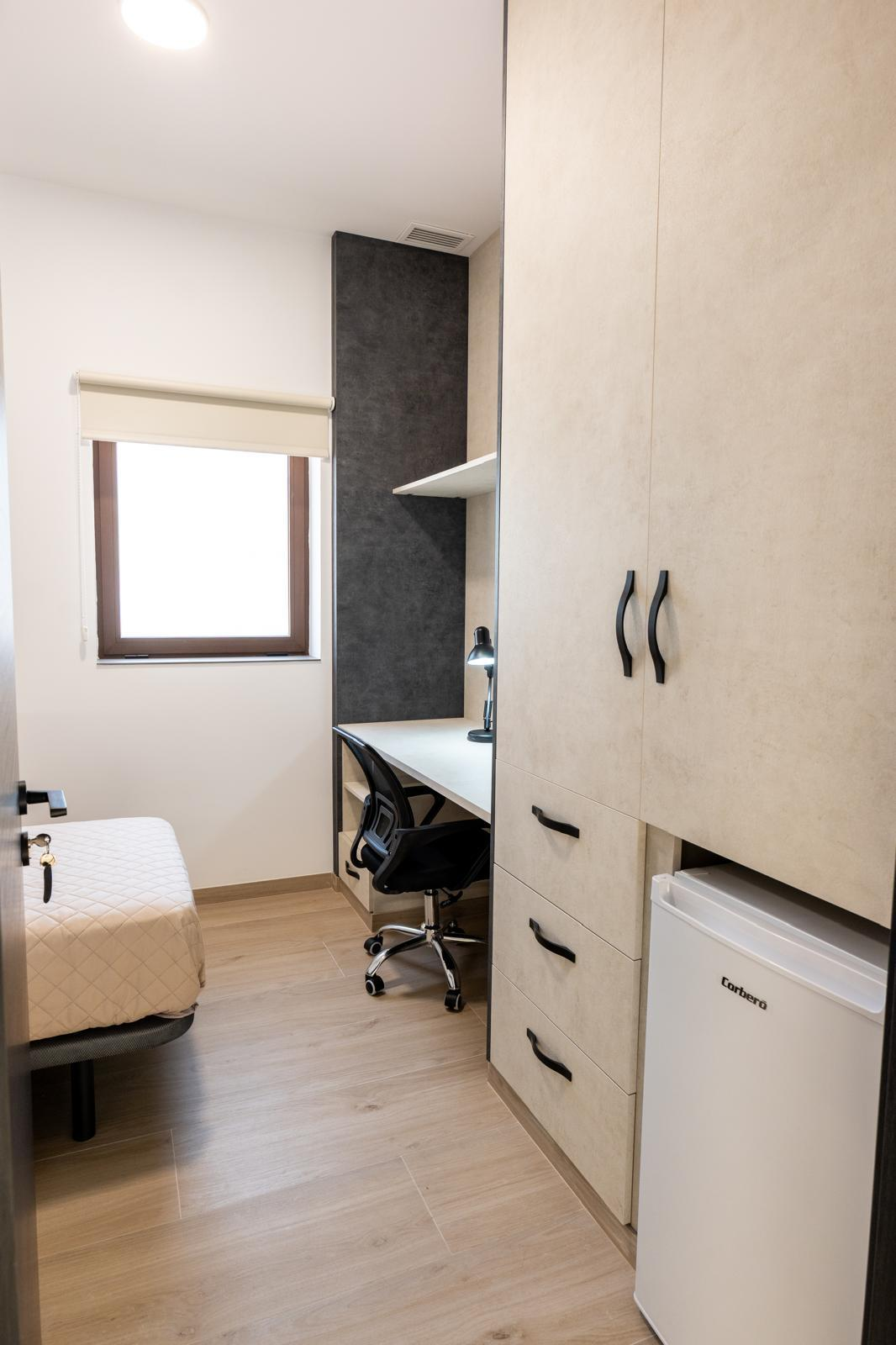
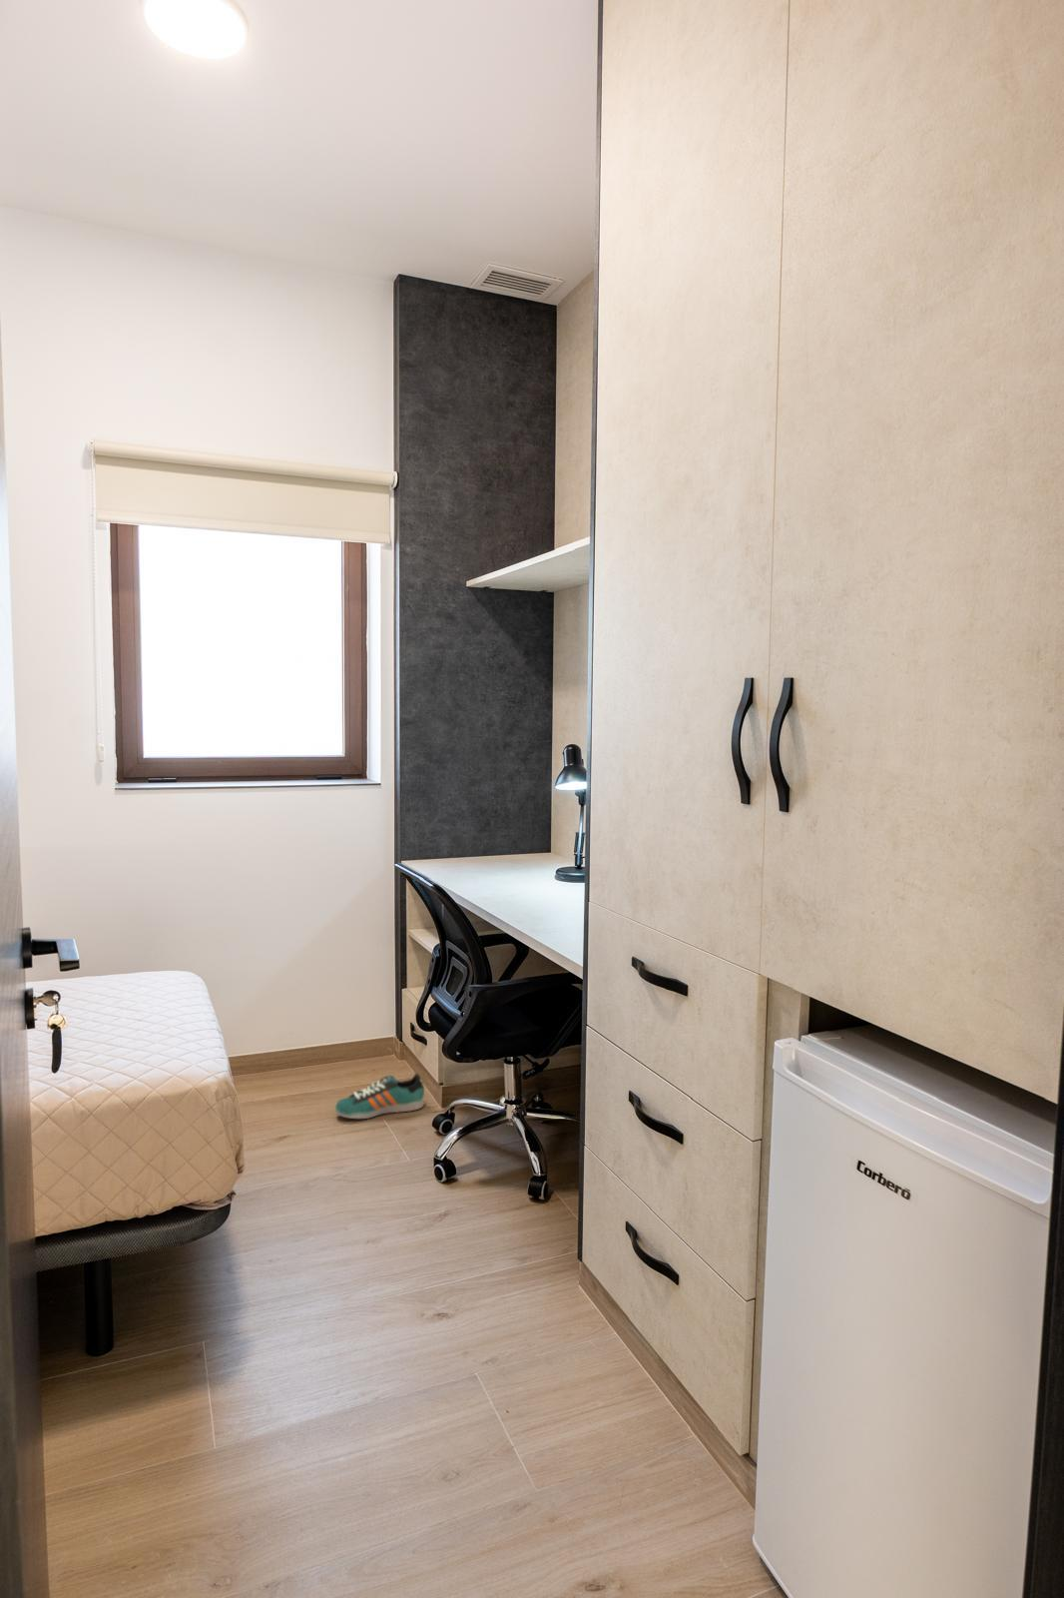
+ sneaker (379, 1093)
